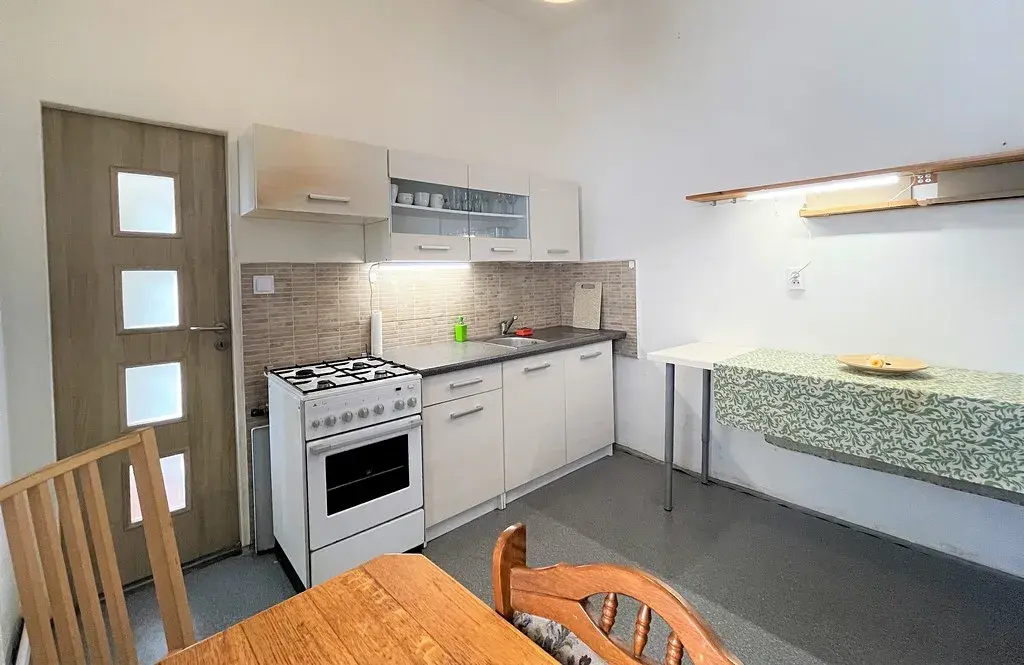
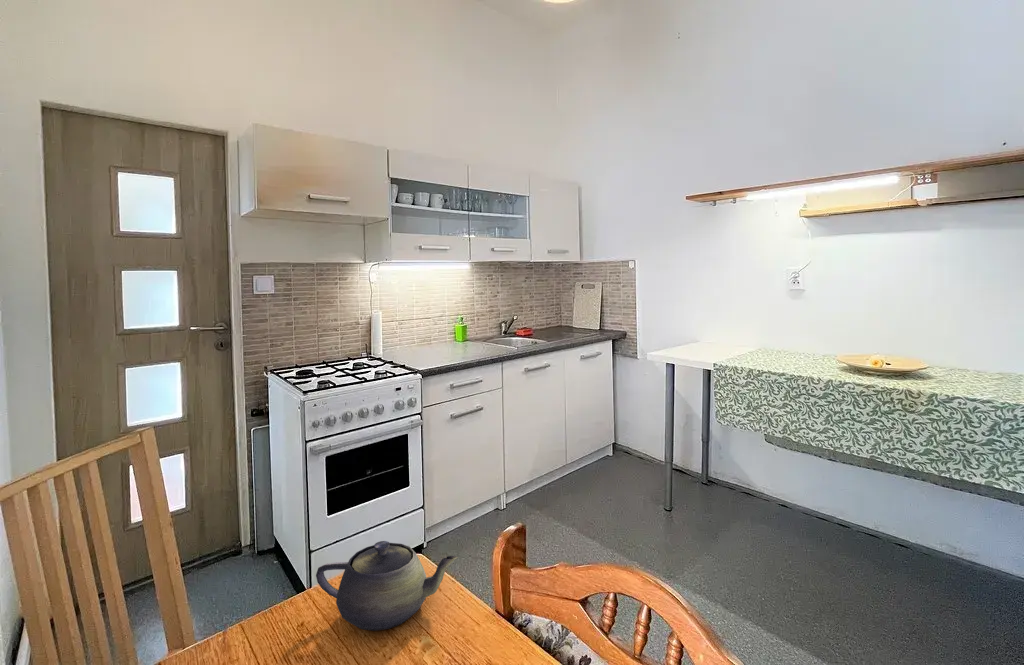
+ teapot (387, 577)
